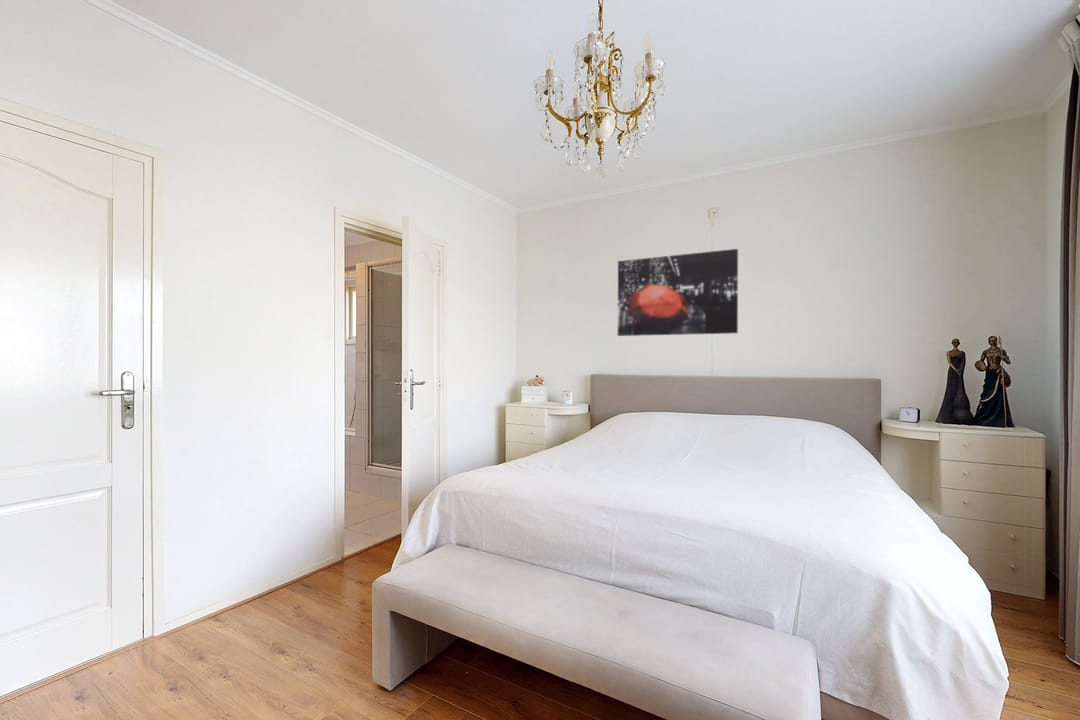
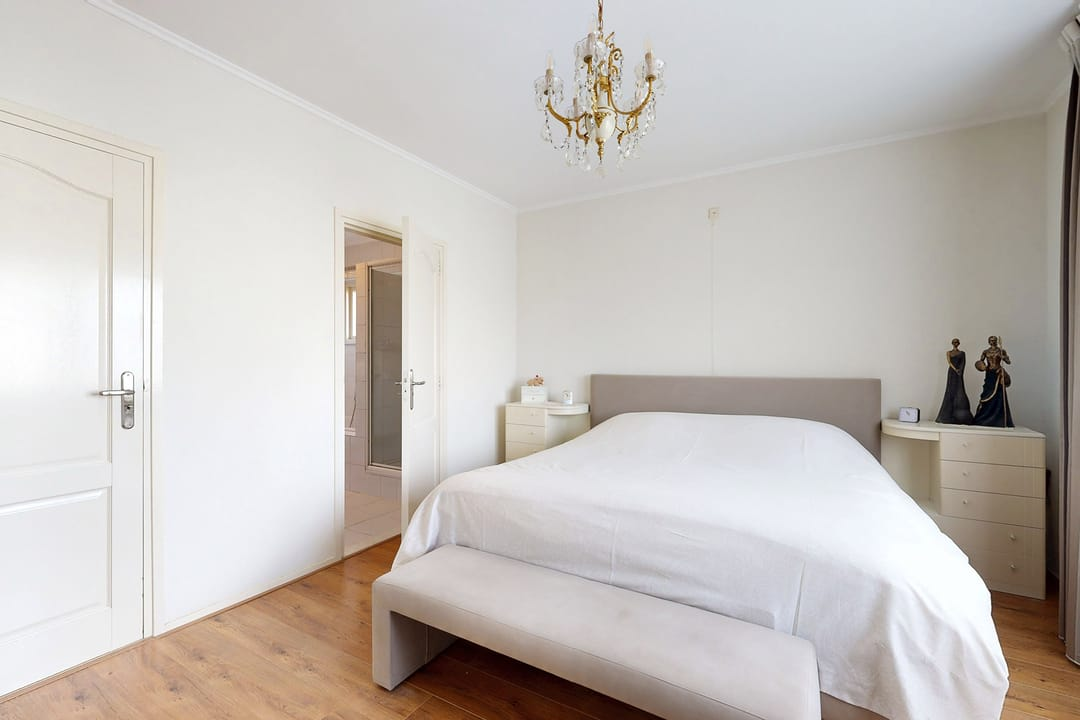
- wall art (674, 295)
